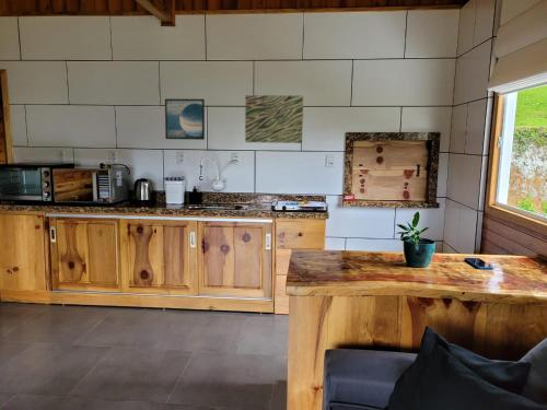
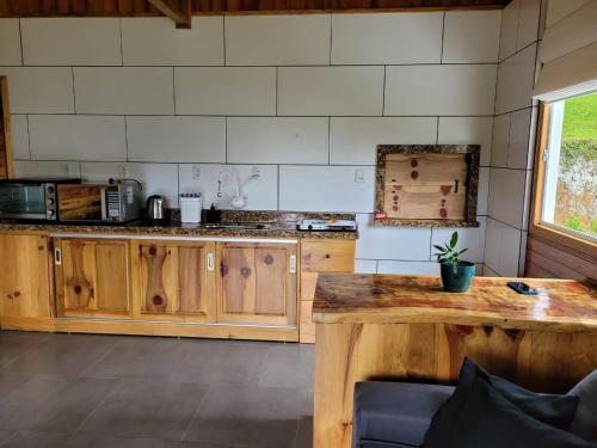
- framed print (184, 119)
- wall art (274, 119)
